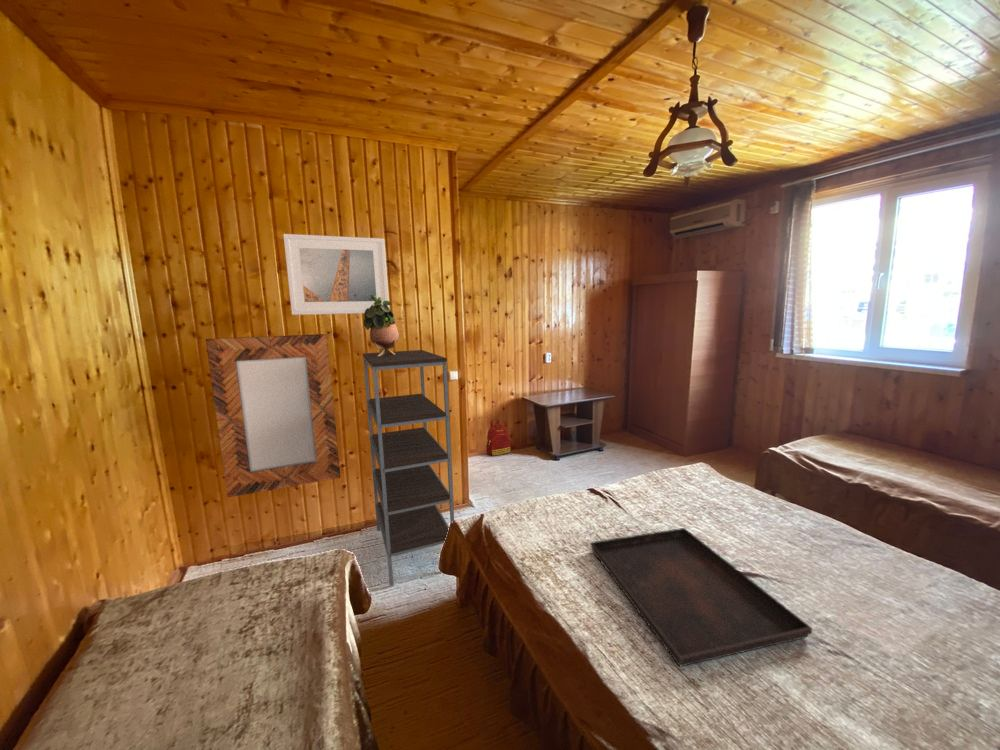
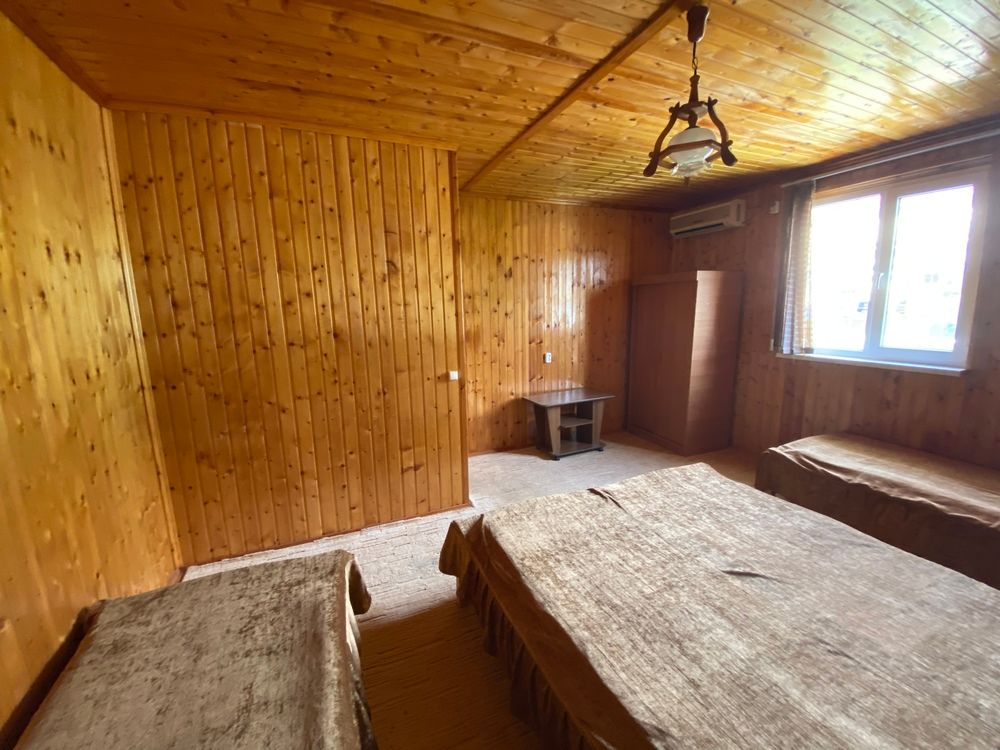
- shelving unit (407, 455)
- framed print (339, 275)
- backpack (497, 436)
- home mirror (278, 413)
- serving tray (682, 582)
- potted plant (380, 324)
